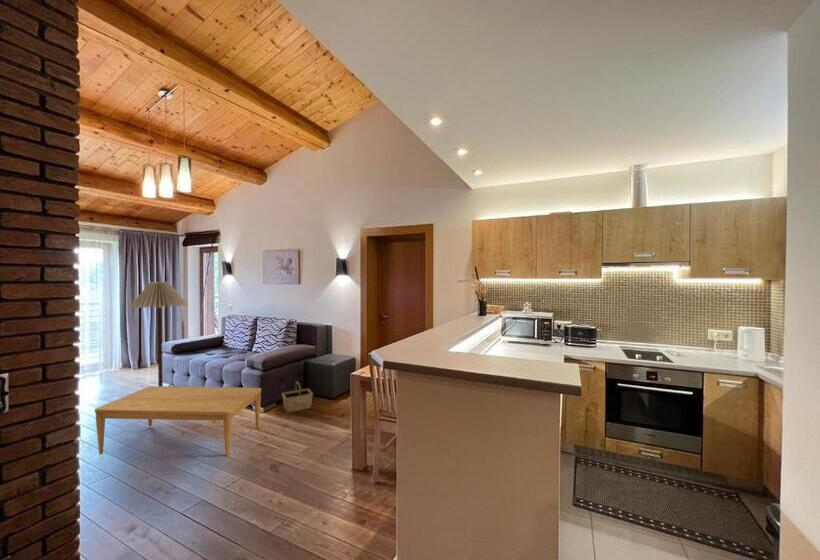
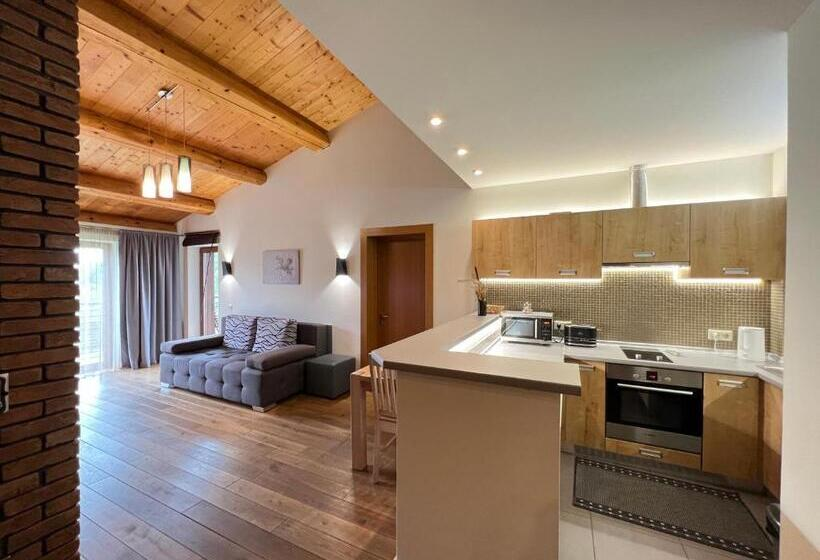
- floor lamp (160, 341)
- basket (297, 395)
- coffee table (185, 418)
